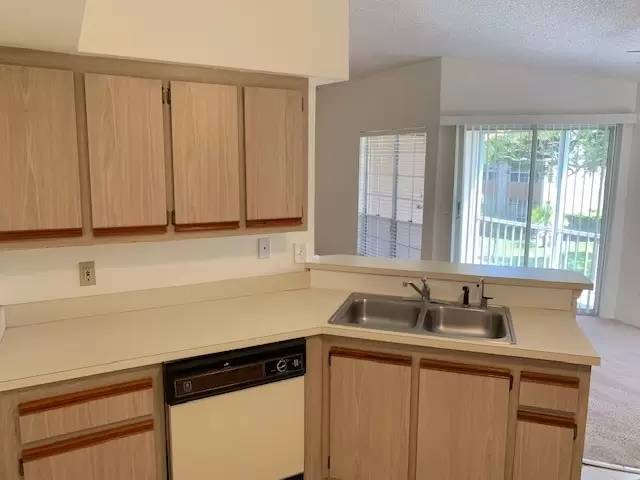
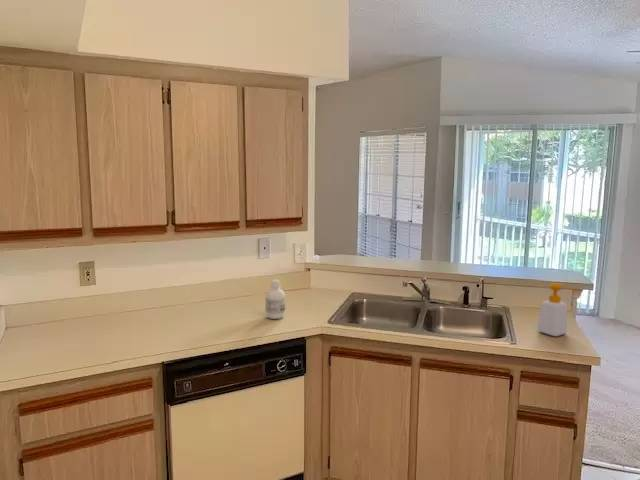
+ bottle (275, 298)
+ soap bottle (558, 309)
